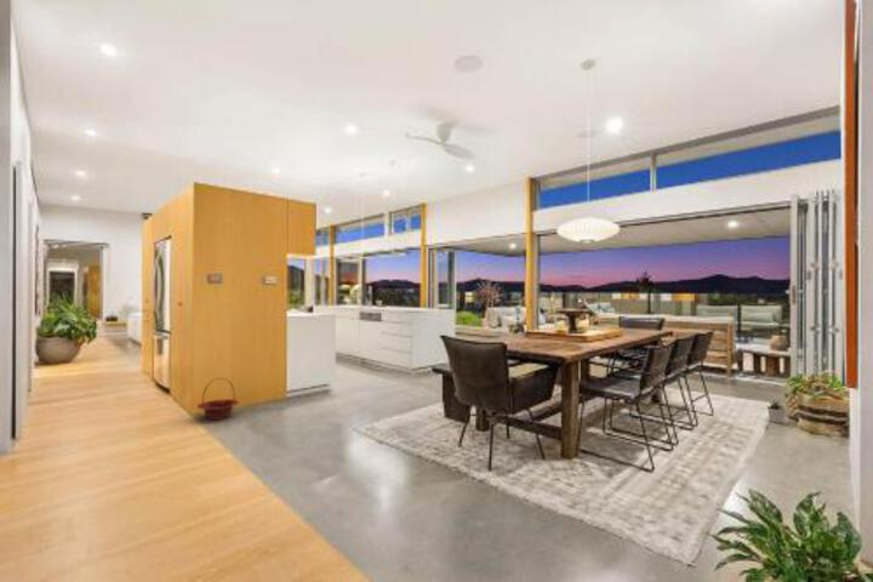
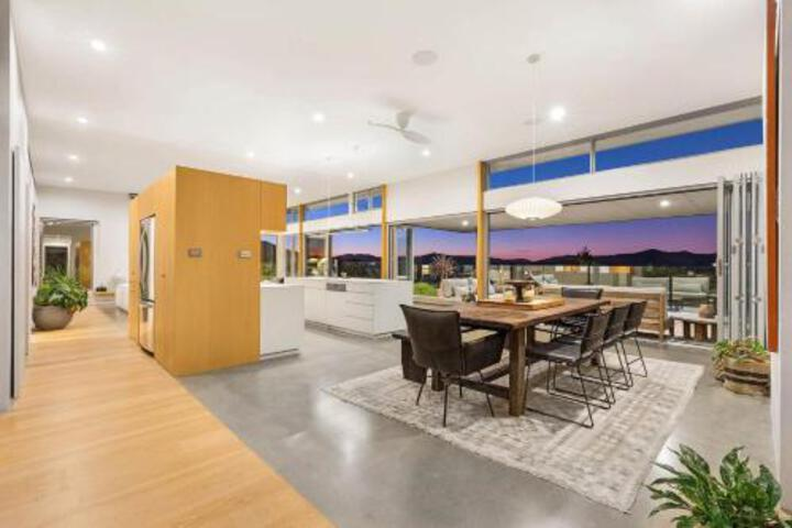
- basket (218, 400)
- potted plant (775, 410)
